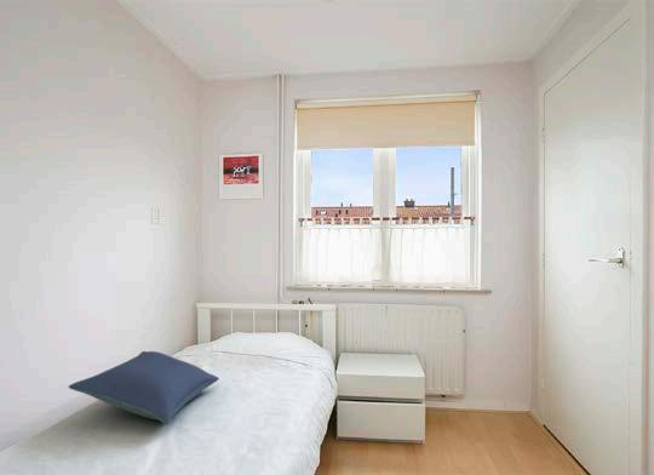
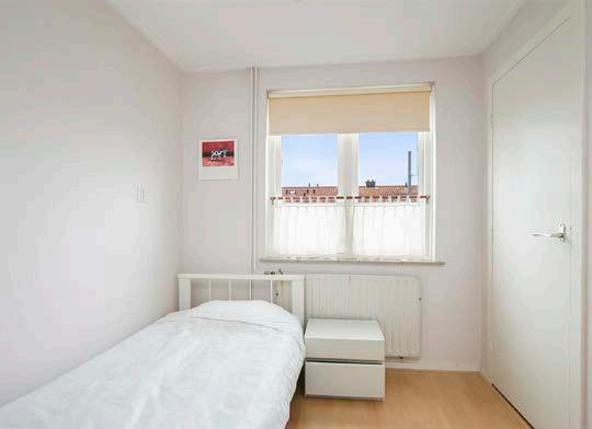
- pillow (153, 382)
